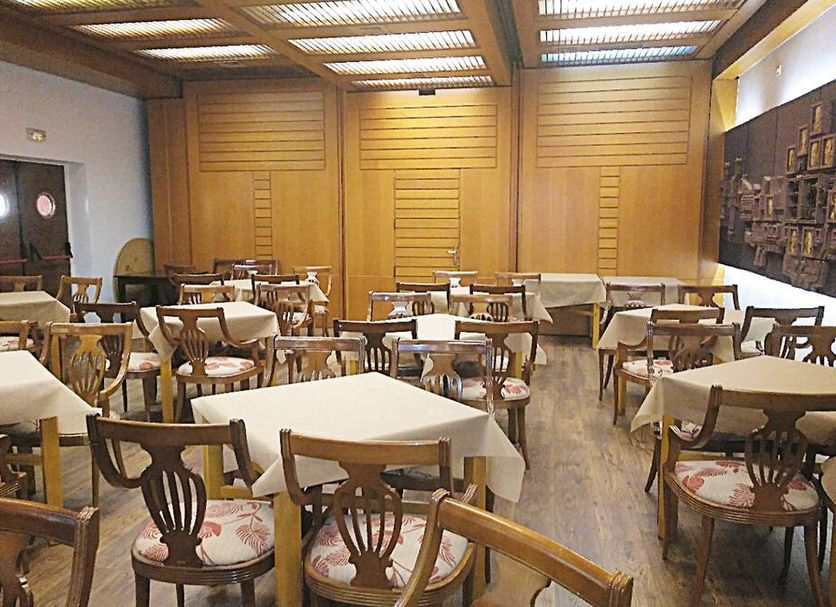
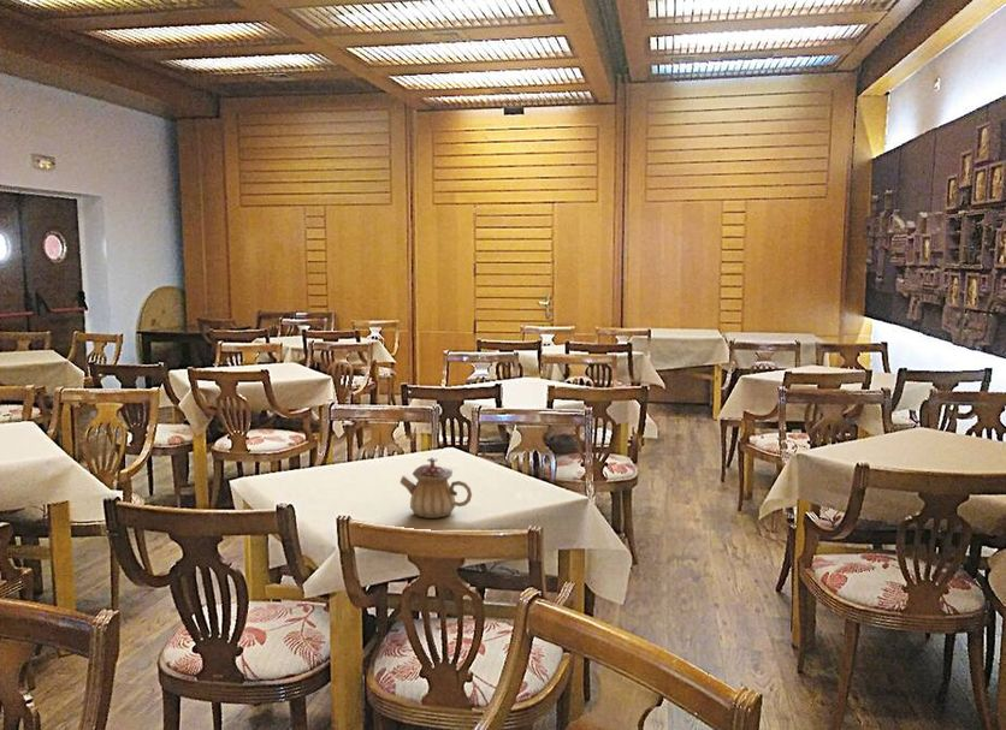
+ teapot (436, 485)
